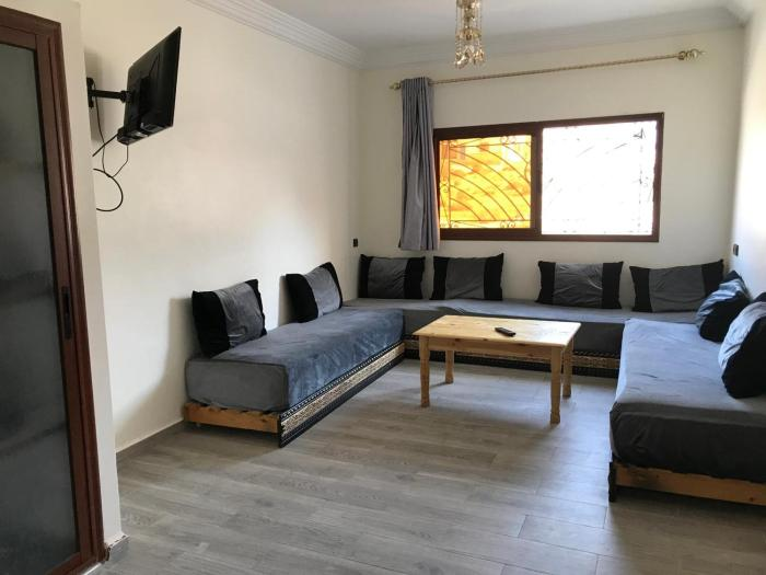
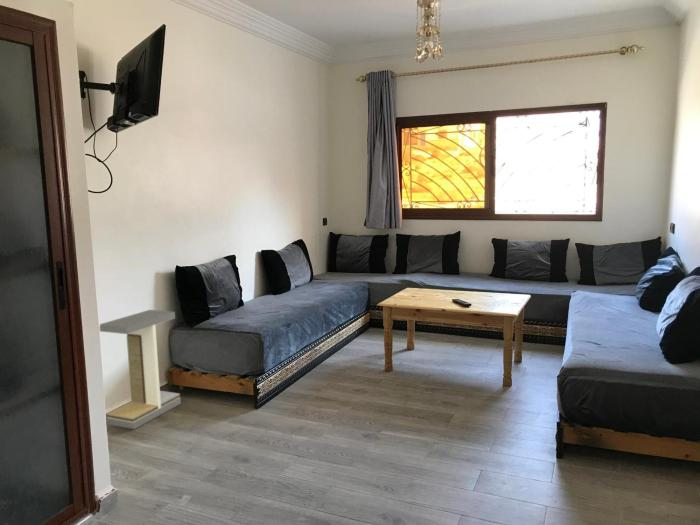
+ side table (142, 366)
